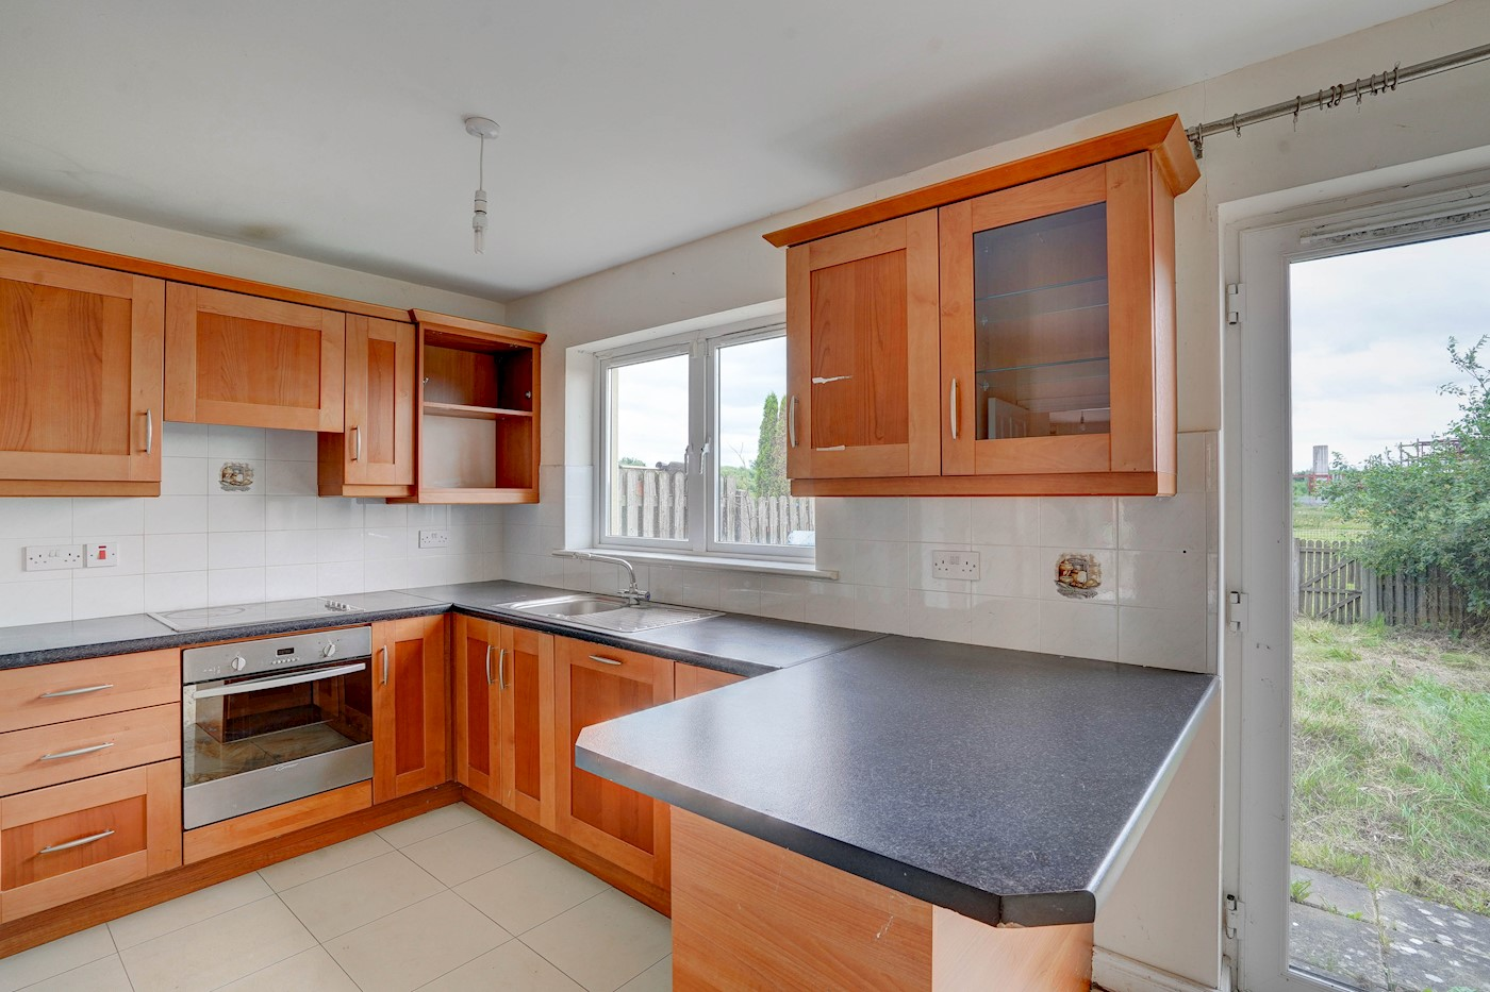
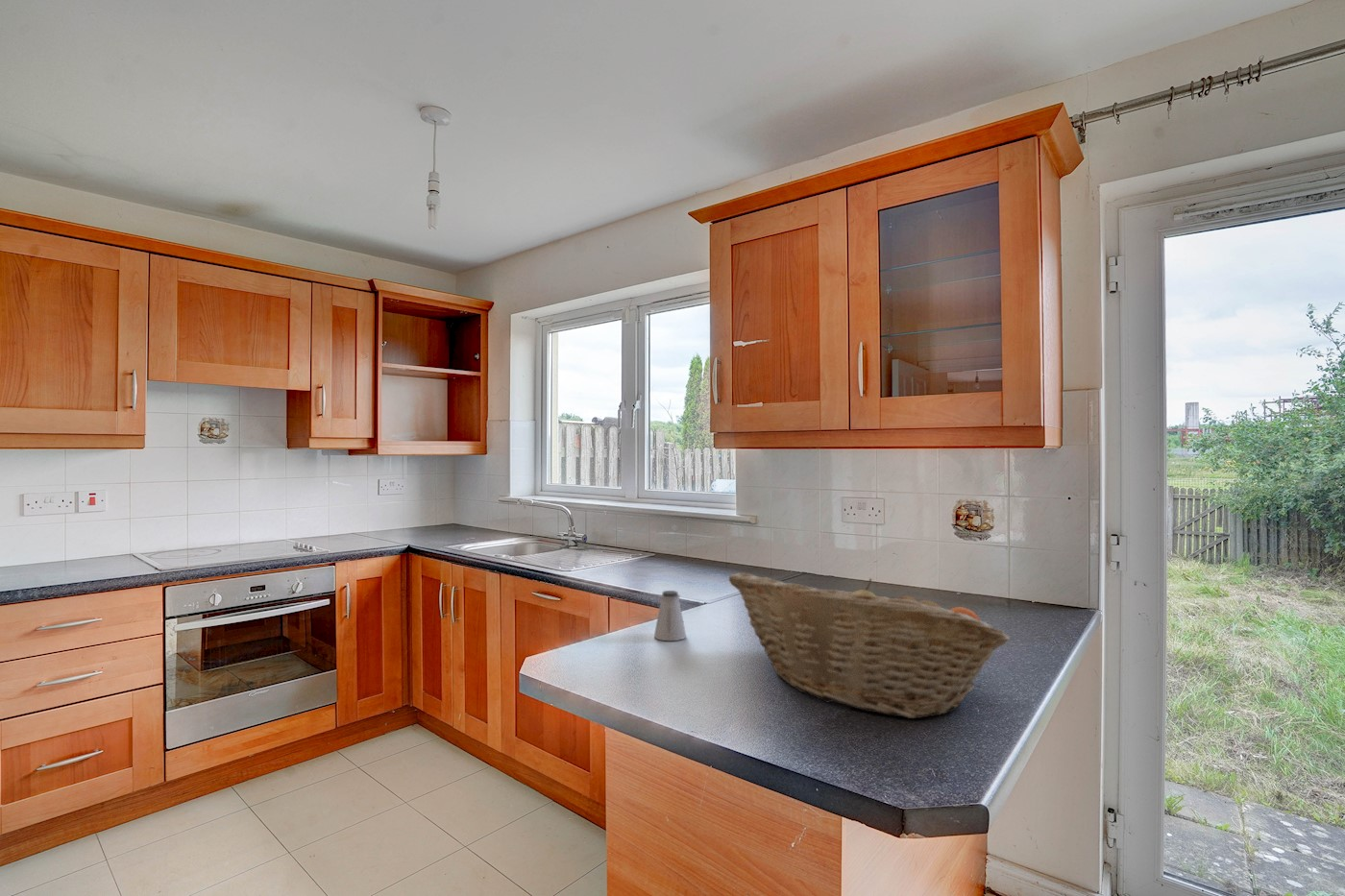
+ saltshaker (670, 614)
+ fruit basket (856, 626)
